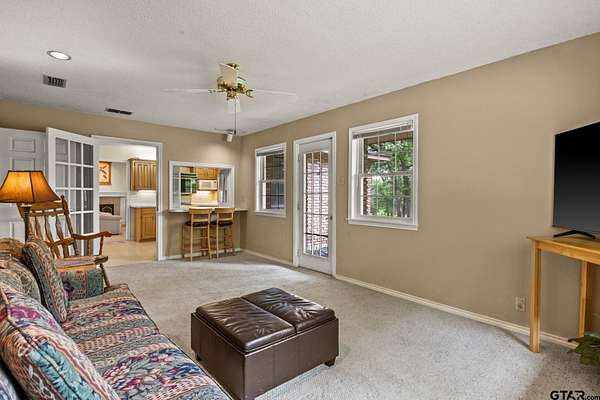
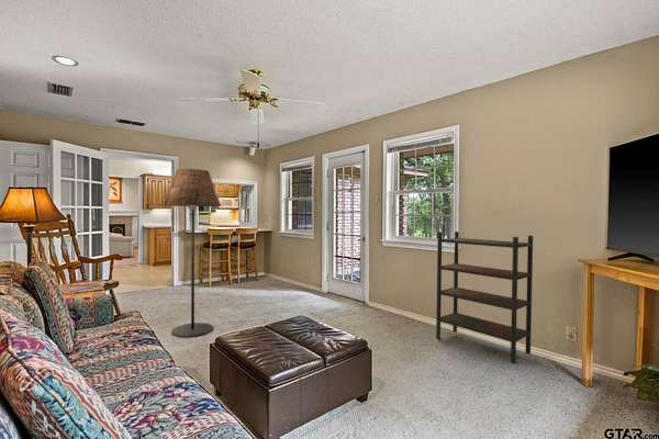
+ floor lamp (192, 250)
+ bookshelf (481, 292)
